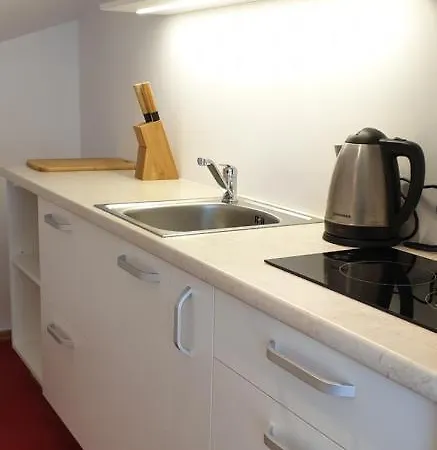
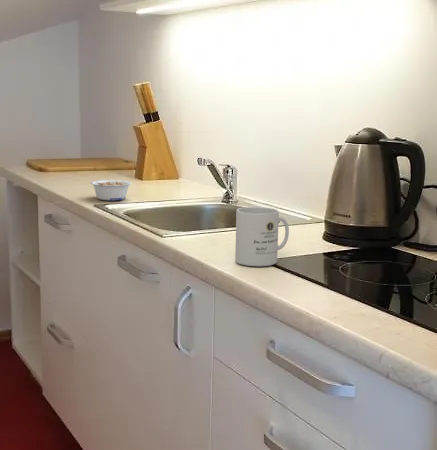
+ legume (111, 189)
+ mug (264, 235)
